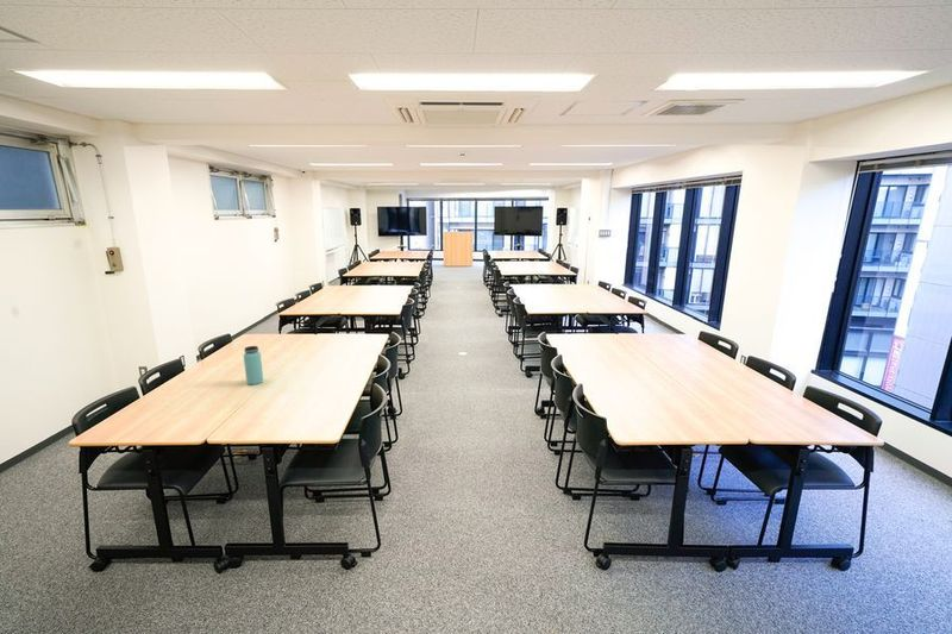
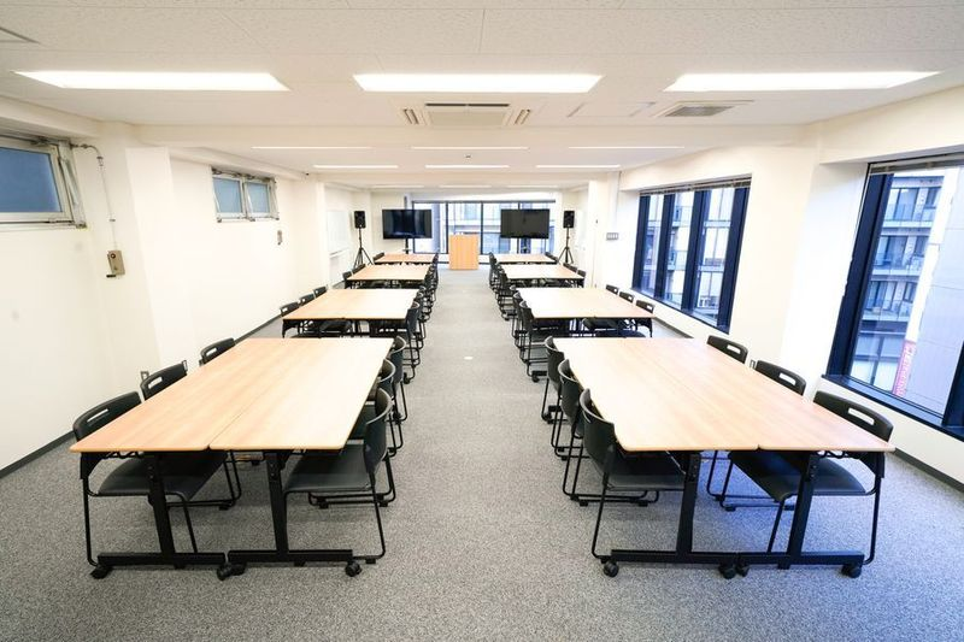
- bottle (252, 364)
